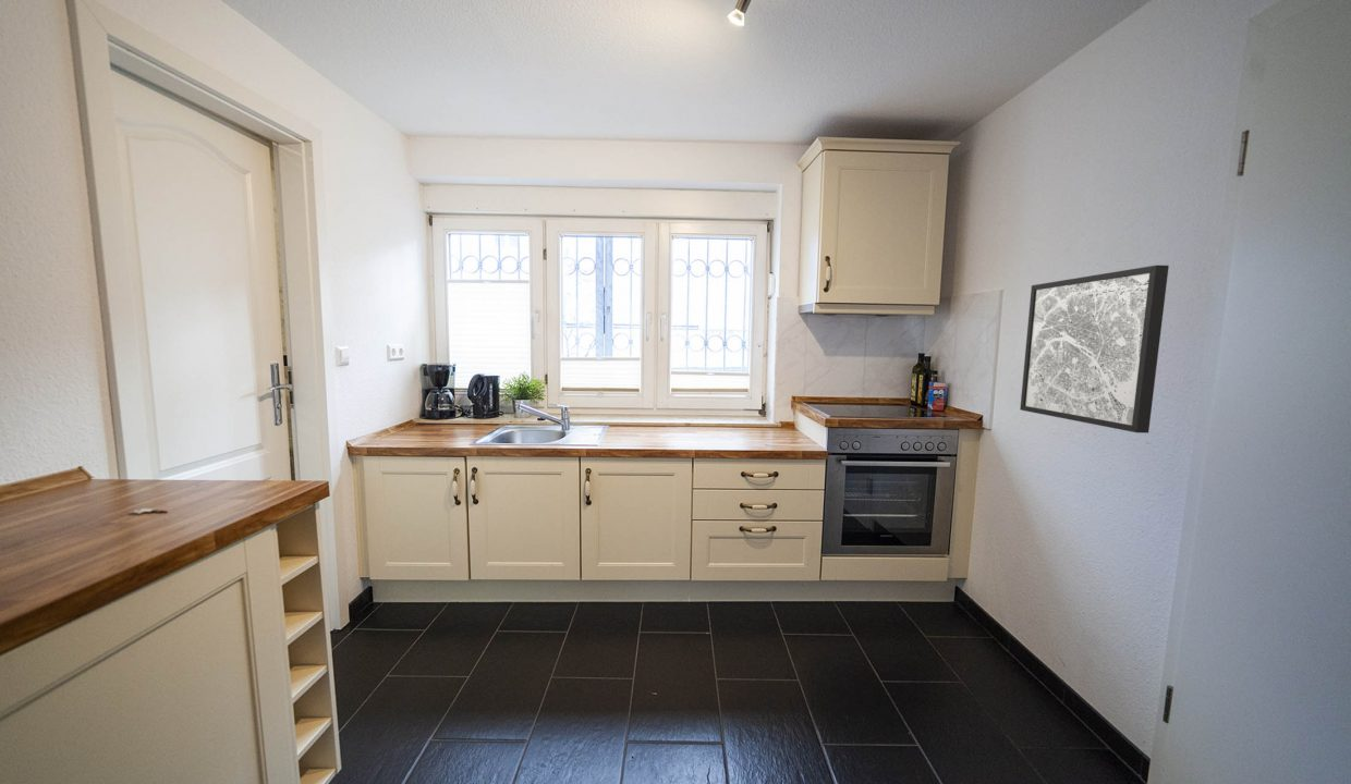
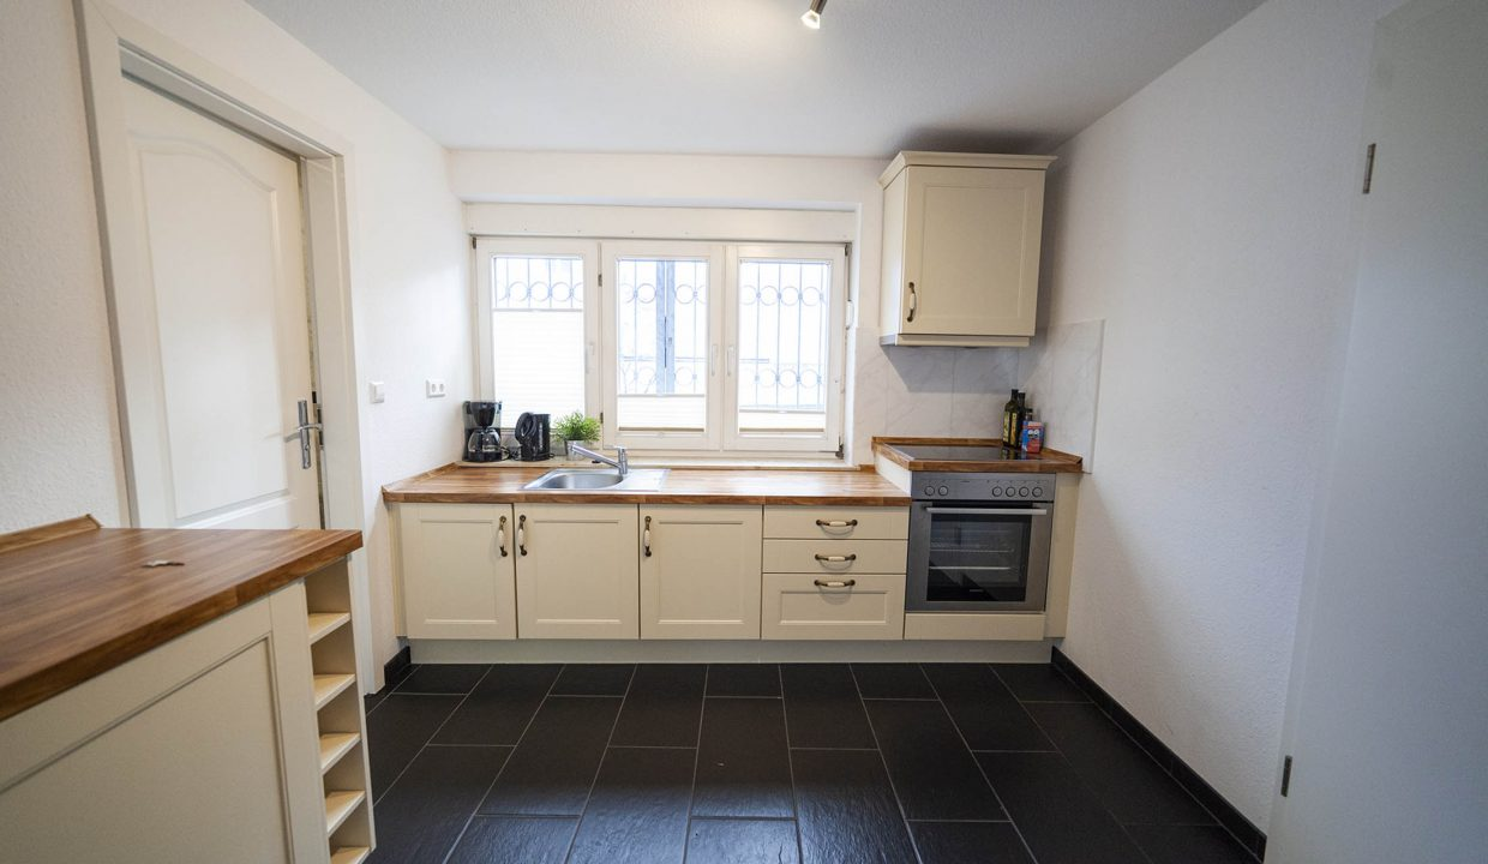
- wall art (1082, 348)
